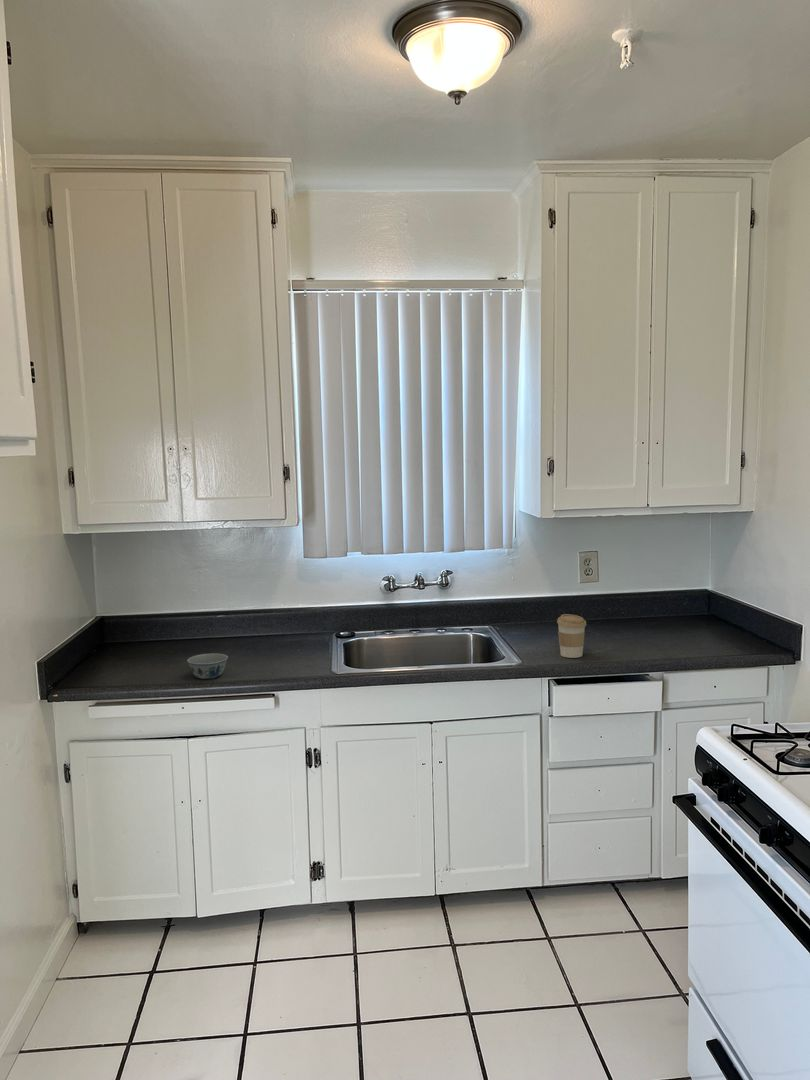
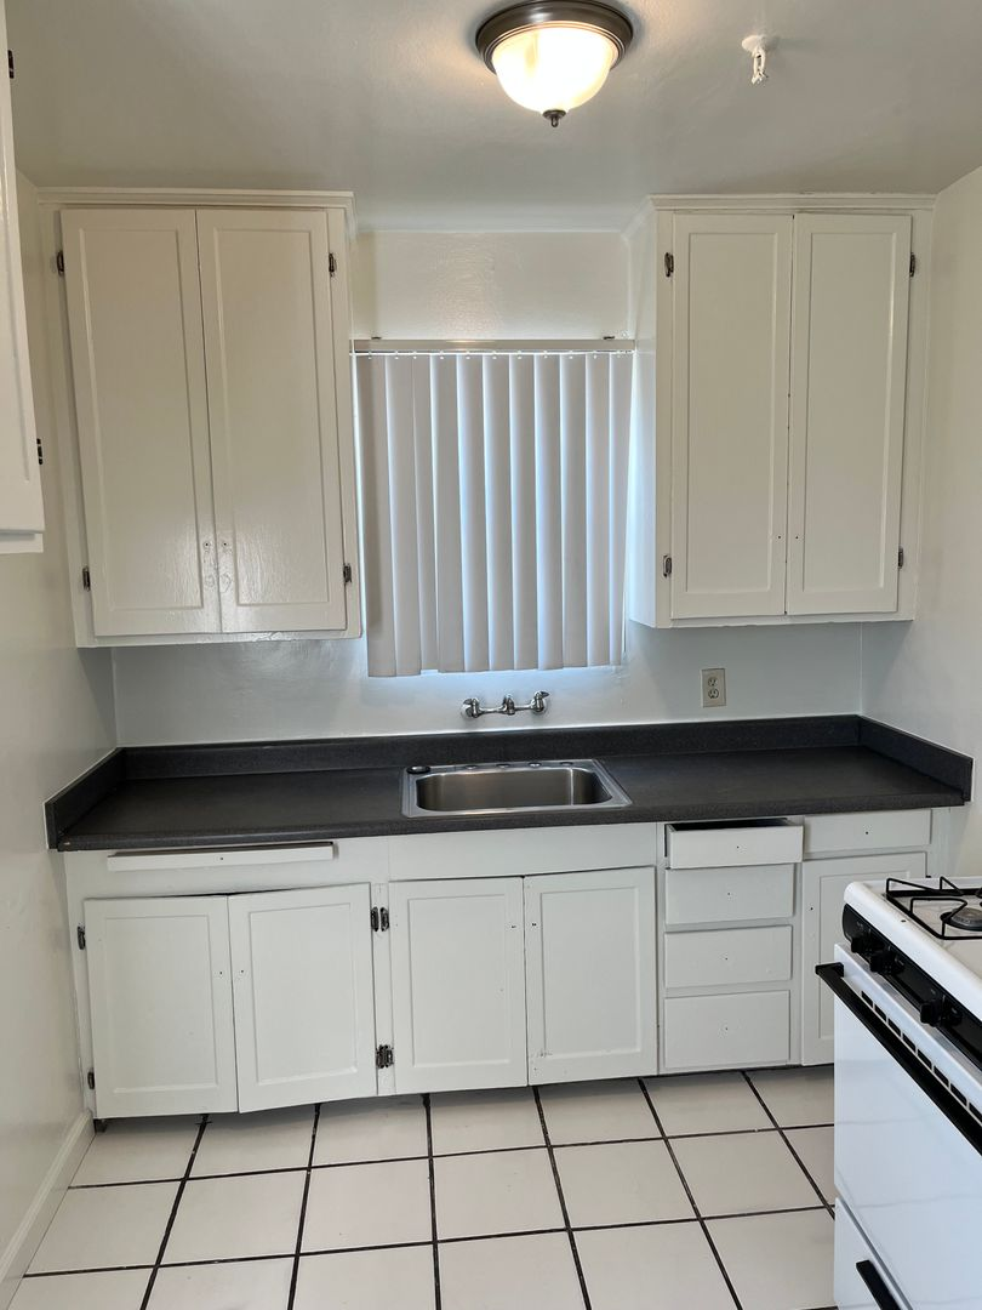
- bowl (208, 667)
- coffee cup (571, 635)
